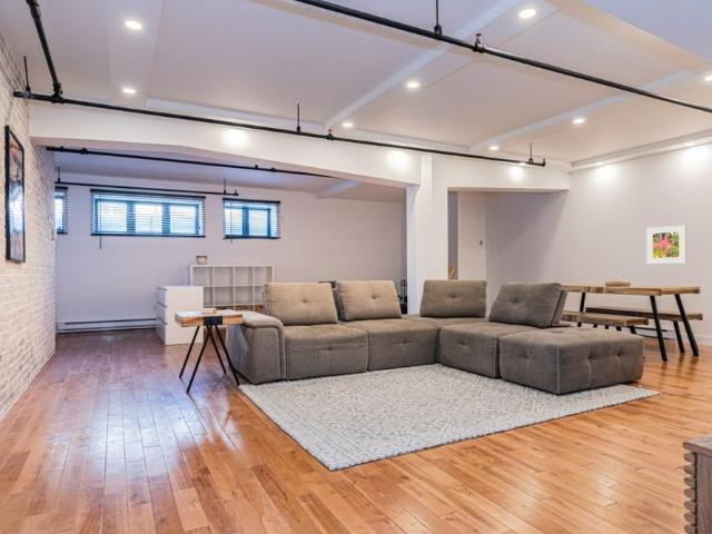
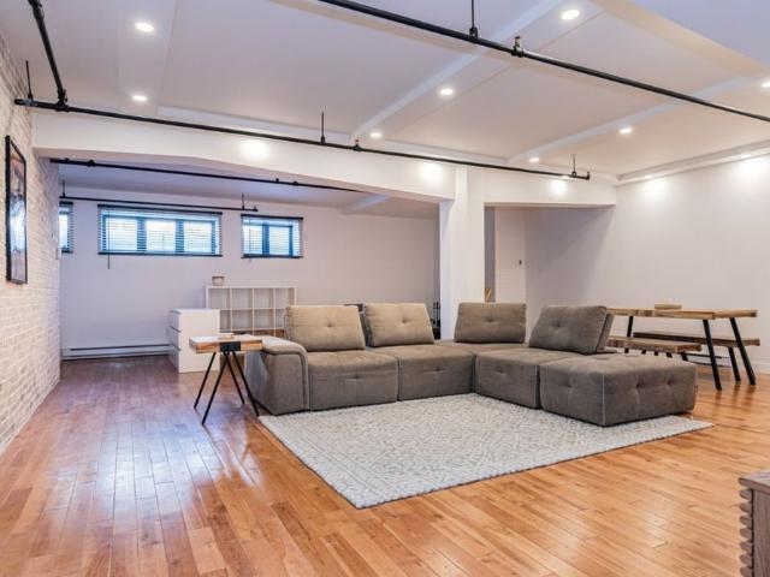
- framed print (665, 245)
